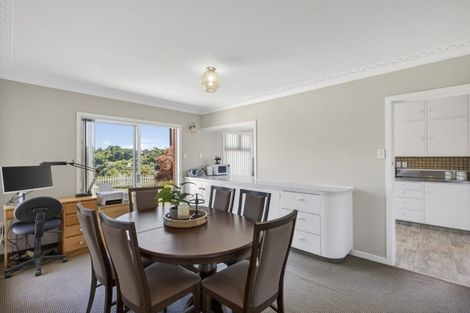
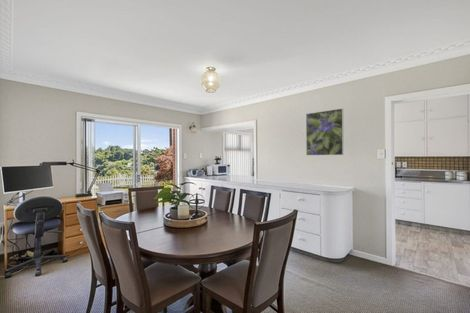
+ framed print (323, 133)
